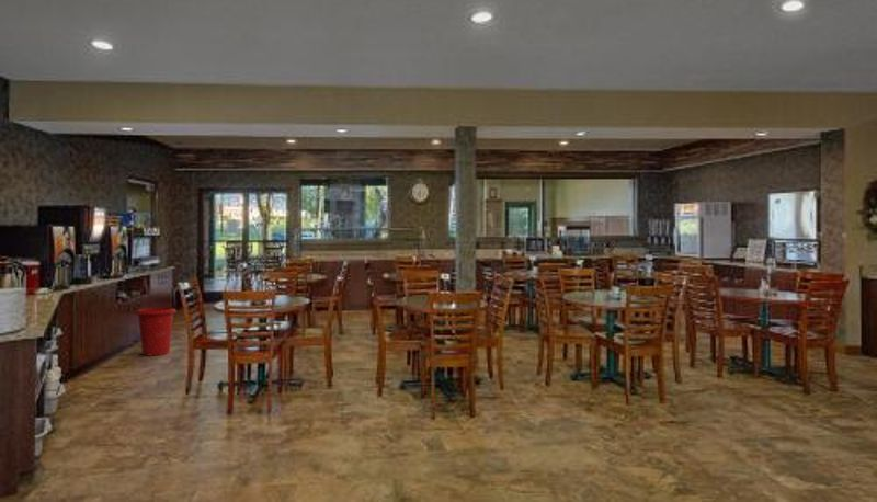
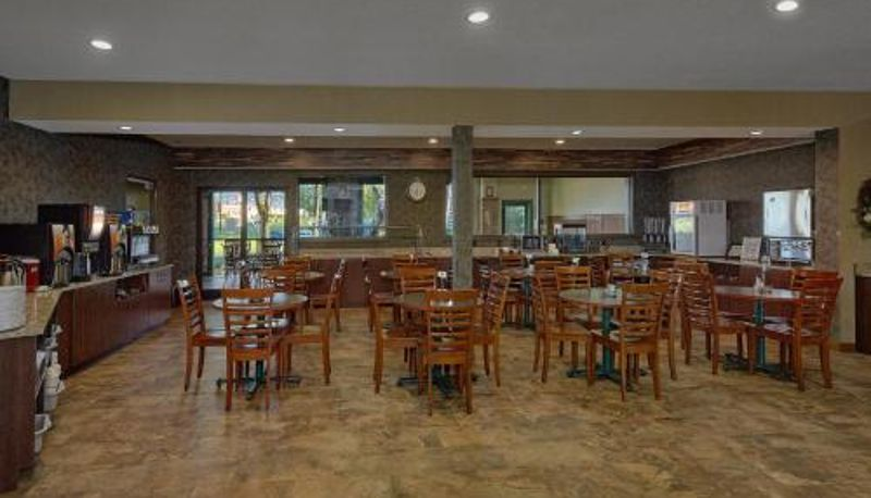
- waste bin (156, 331)
